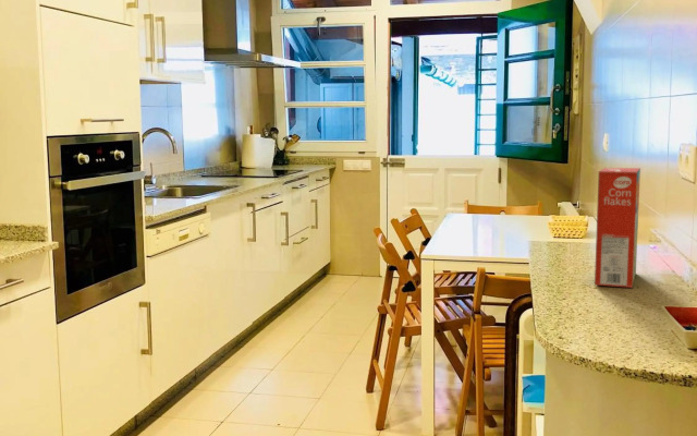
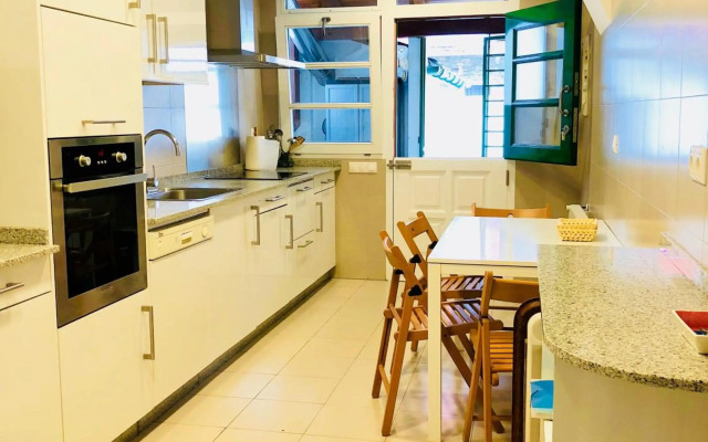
- cereal box (617, 225)
